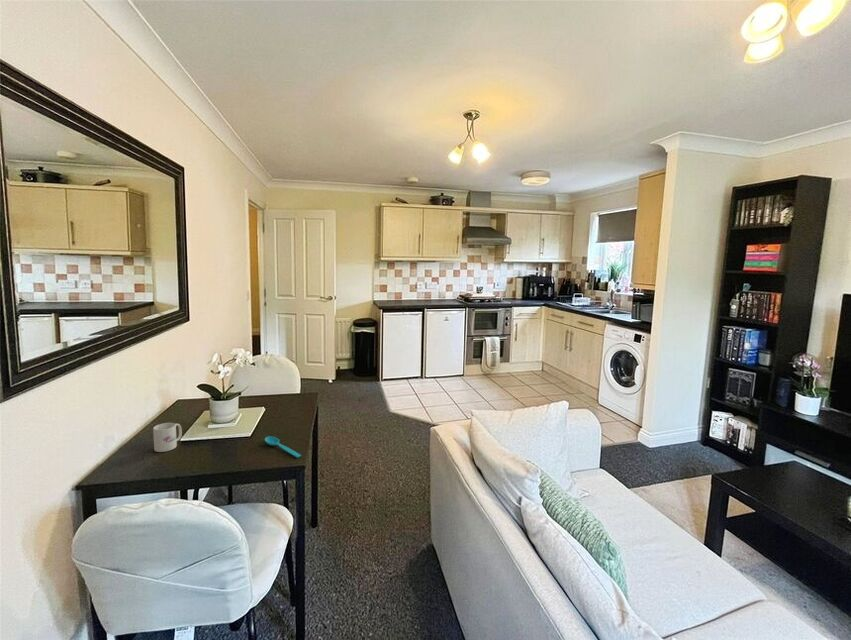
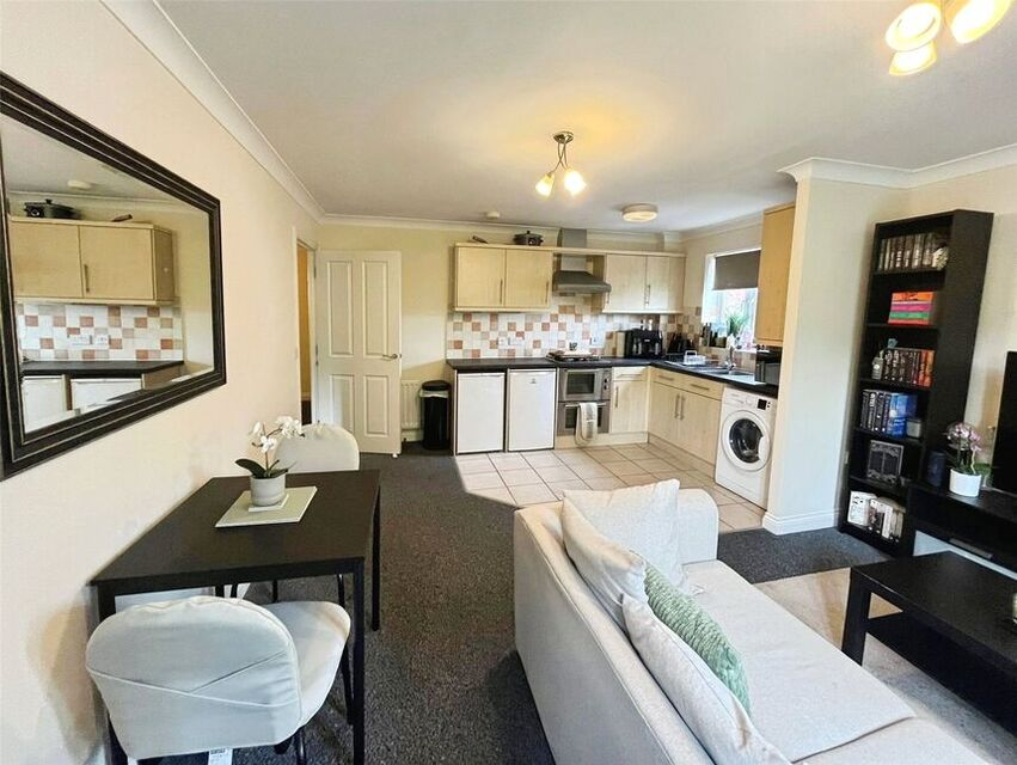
- spoon (282, 446)
- mug (168, 435)
